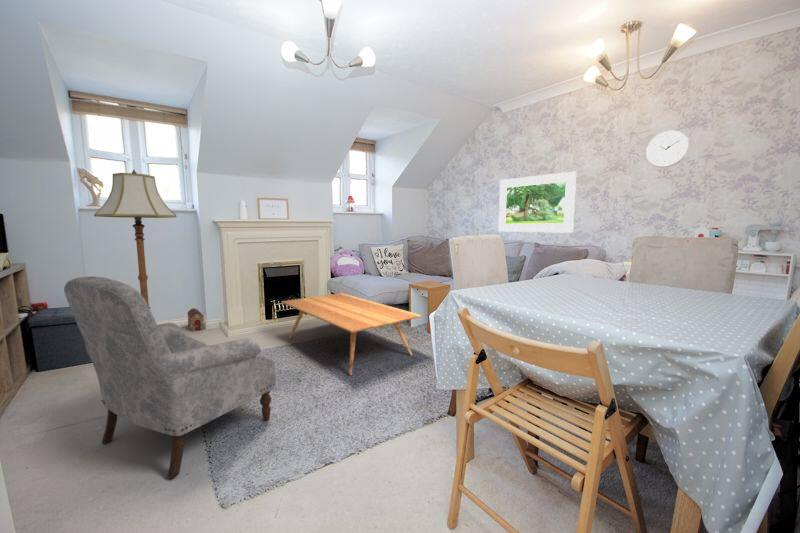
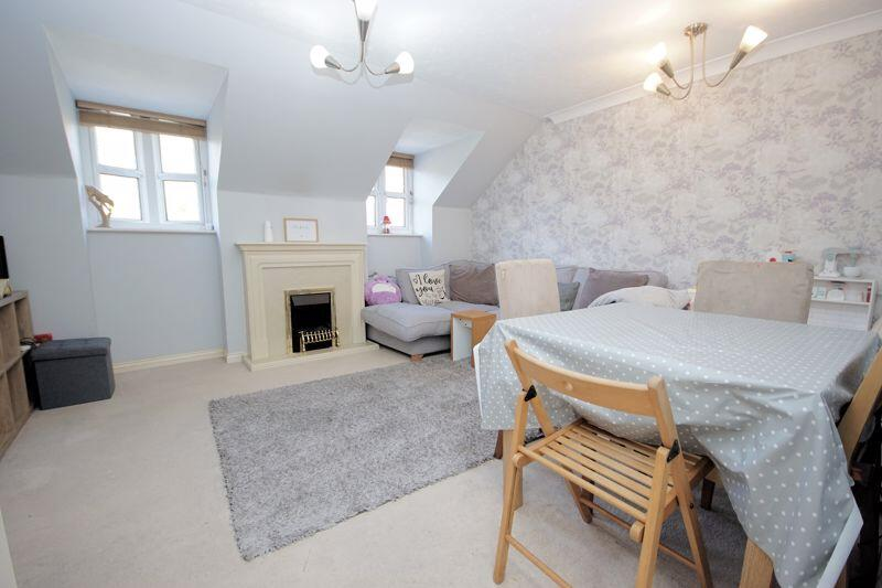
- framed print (533, 204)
- coffee table (346, 327)
- toy house (195, 319)
- armchair (175, 354)
- floor lamp (141, 259)
- wall clock (666, 149)
